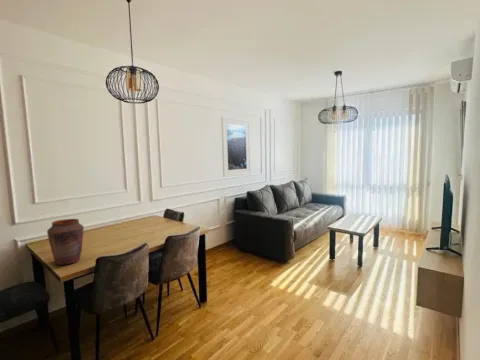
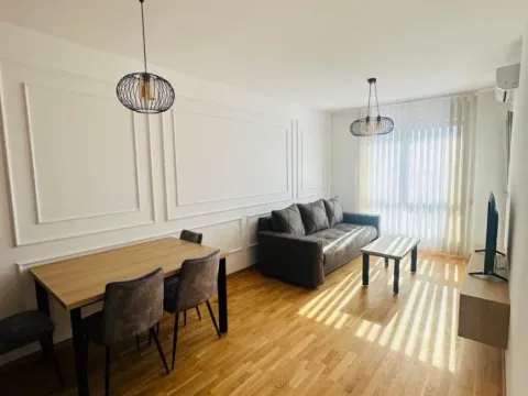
- vase (66, 241)
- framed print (236, 147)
